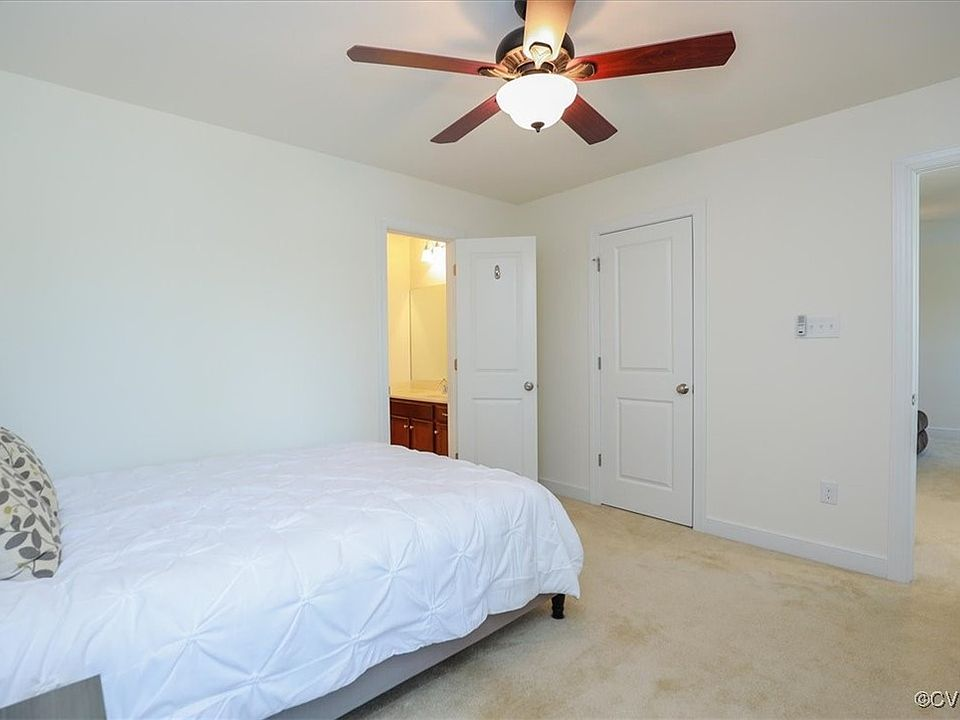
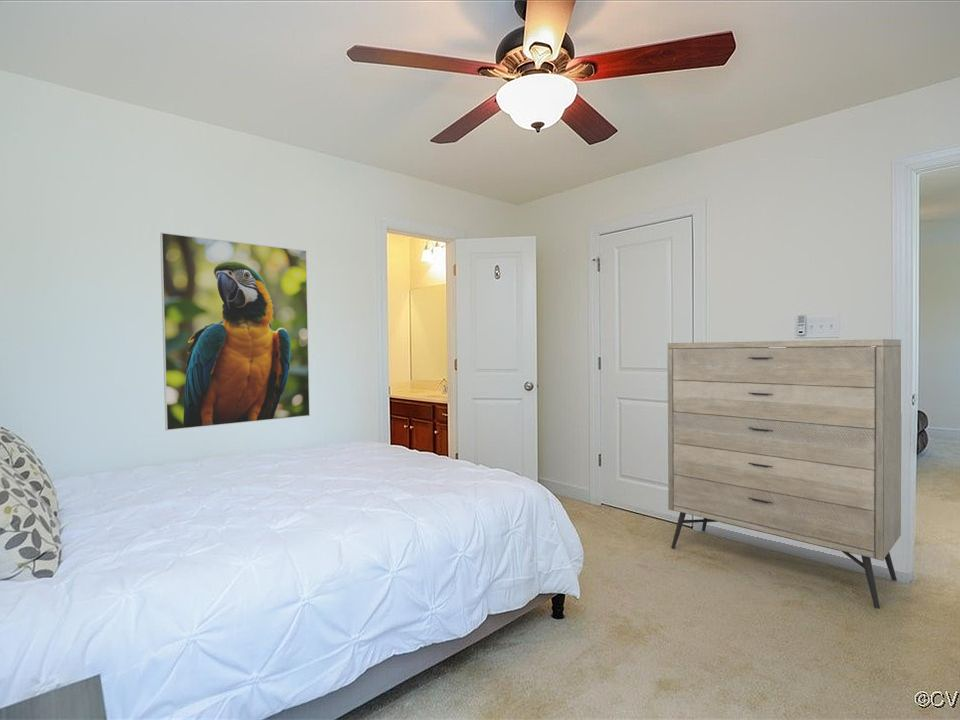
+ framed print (241, 332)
+ dresser (775, 452)
